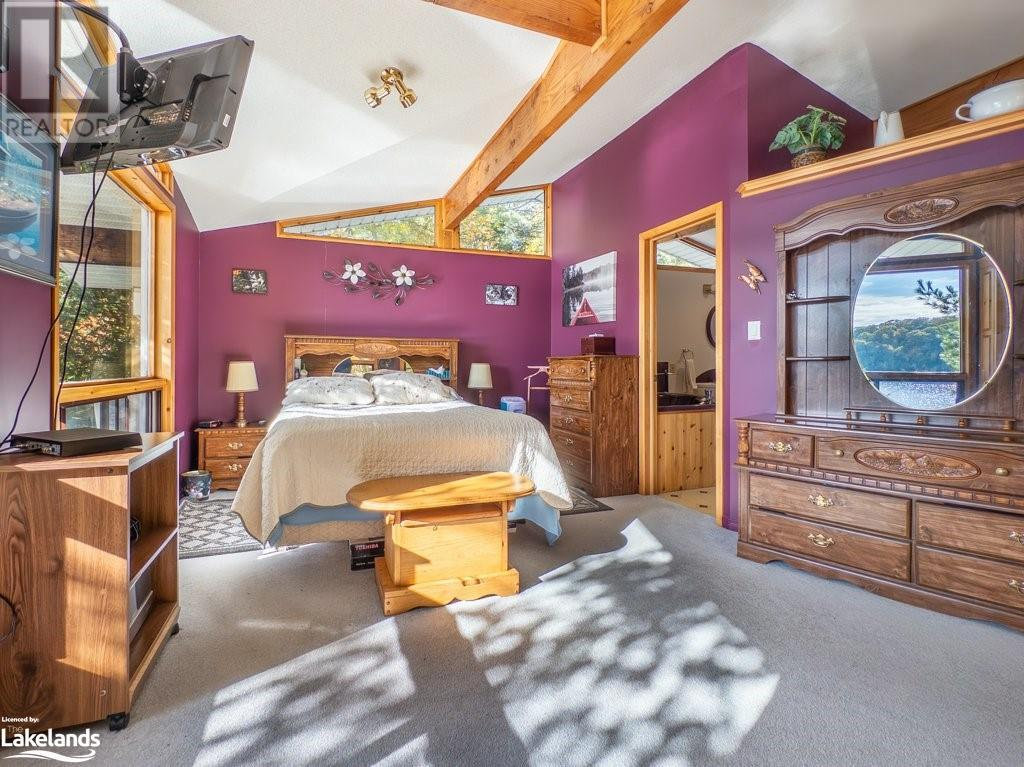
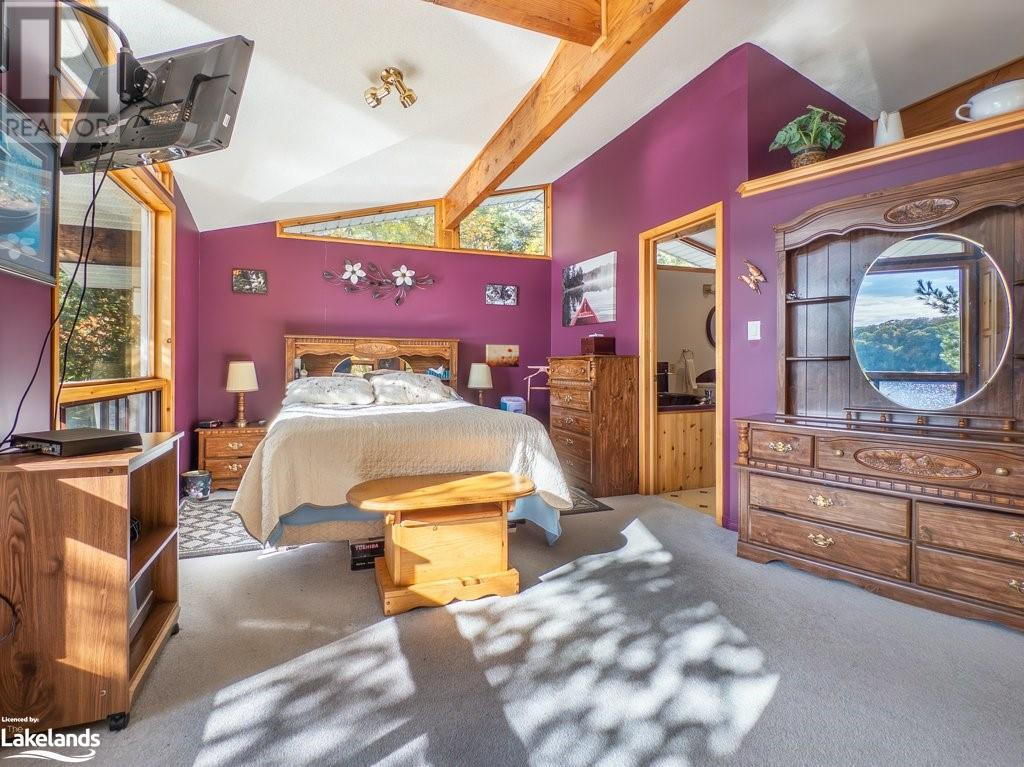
+ wall art (502, 356)
